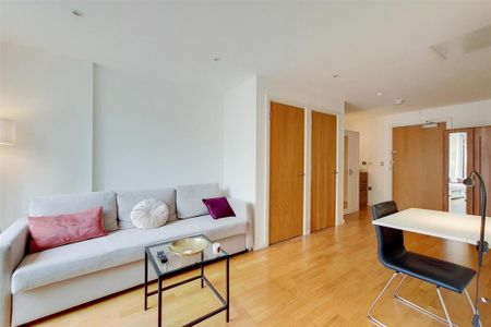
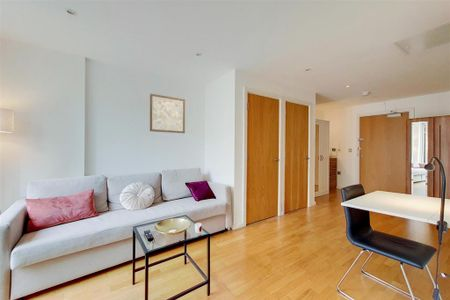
+ wall art (167, 115)
